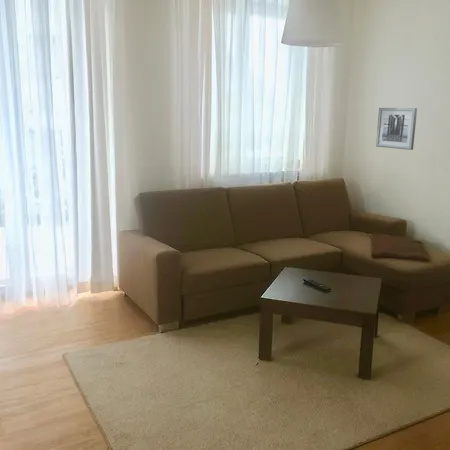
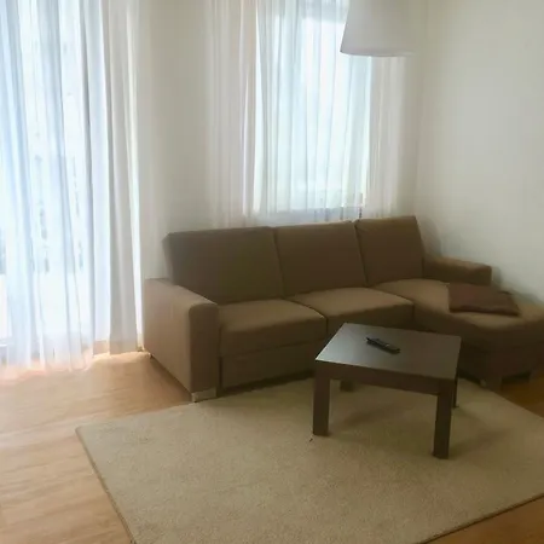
- wall art (395, 128)
